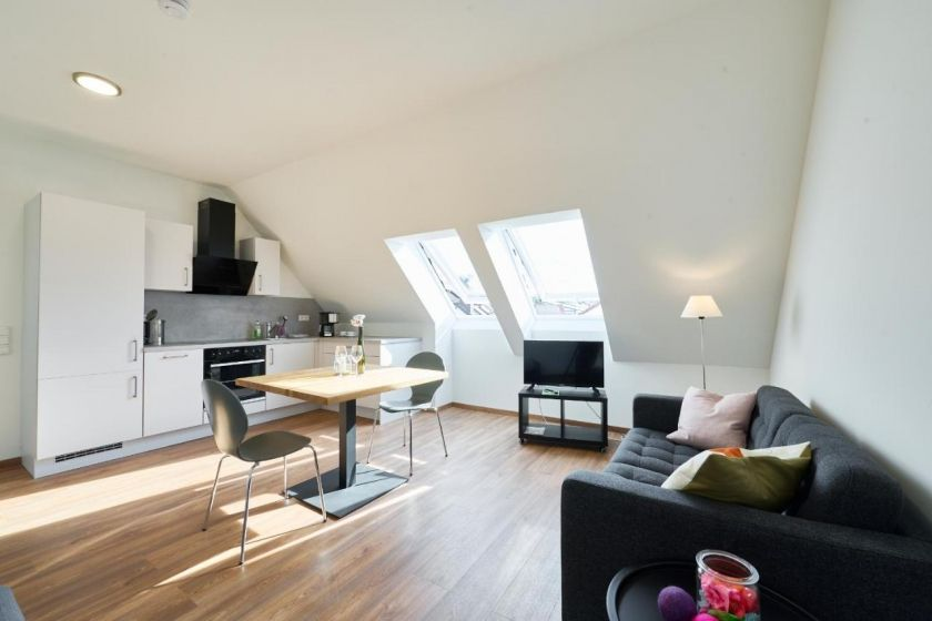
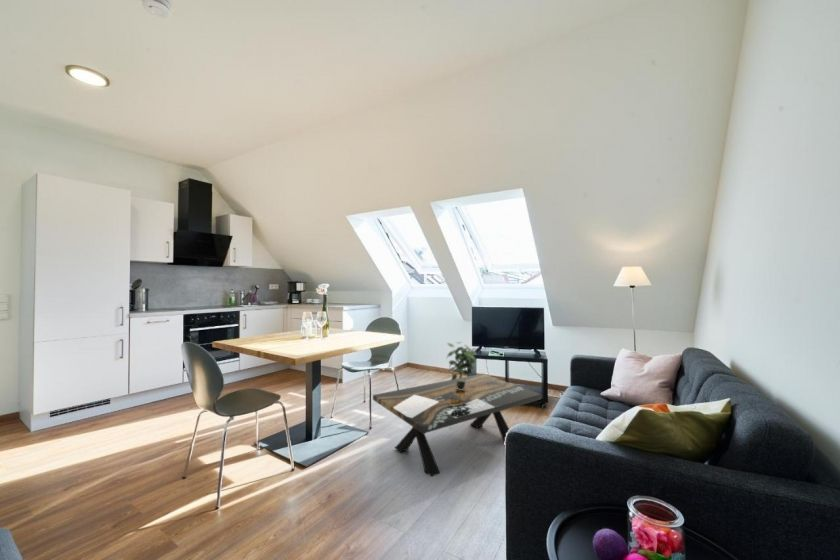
+ potted plant (461, 366)
+ coffee table (458, 420)
